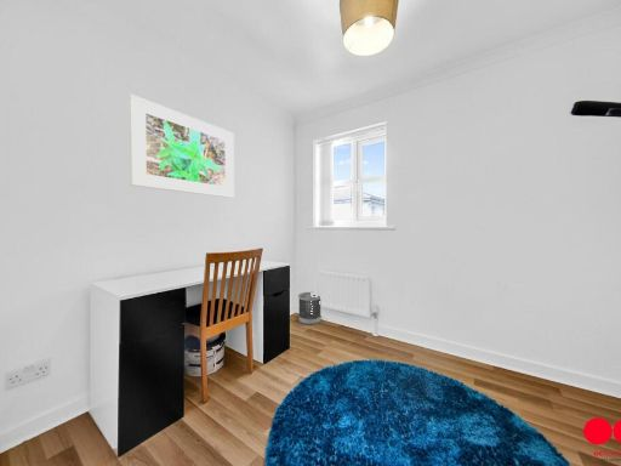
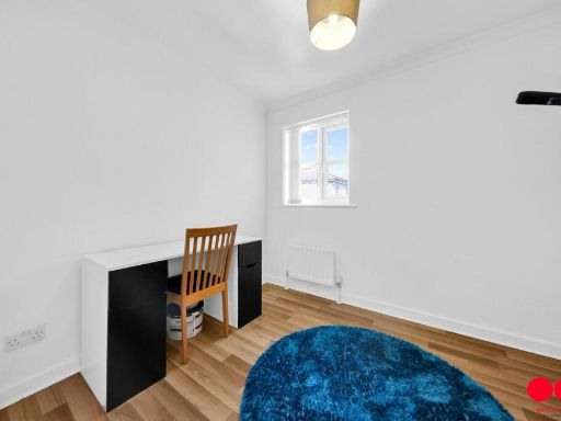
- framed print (190, 154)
- wastebasket (309, 307)
